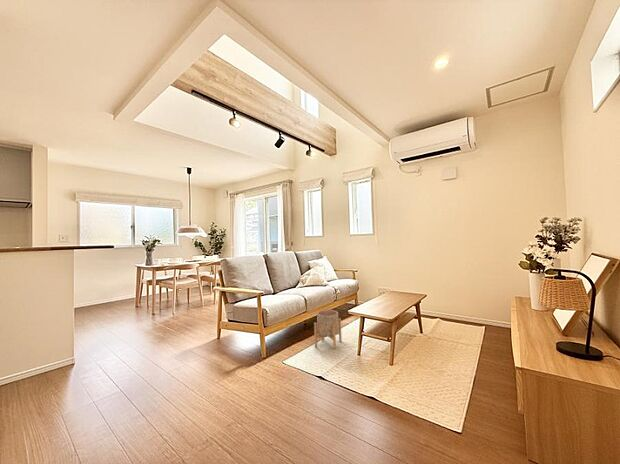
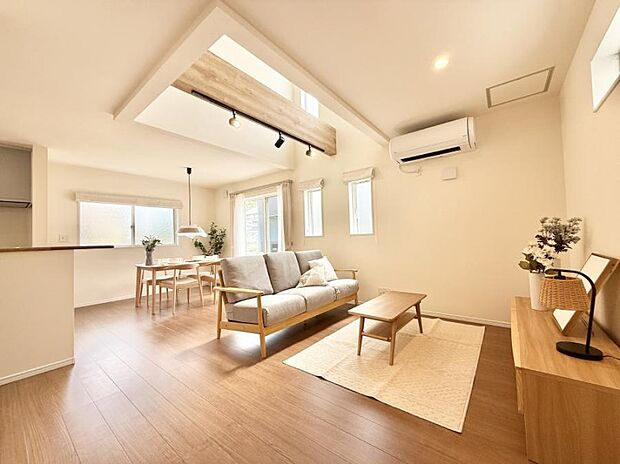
- planter (327, 328)
